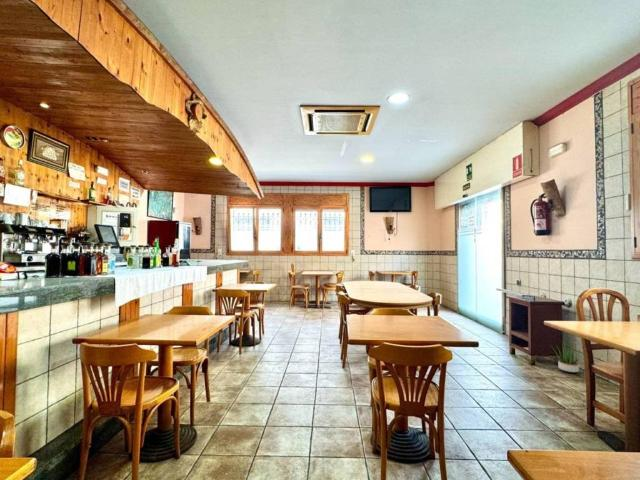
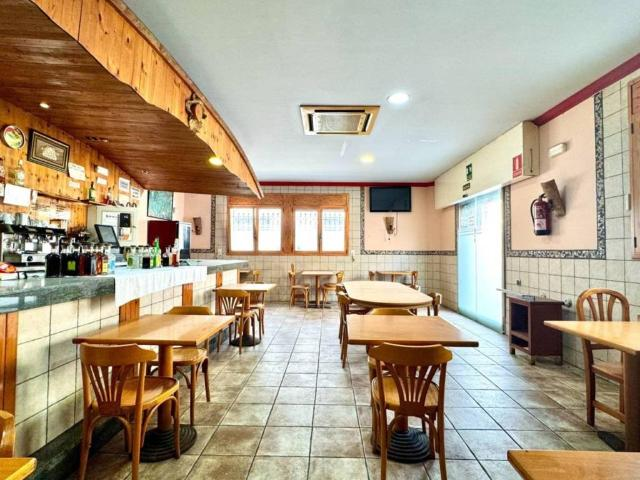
- potted plant (568, 356)
